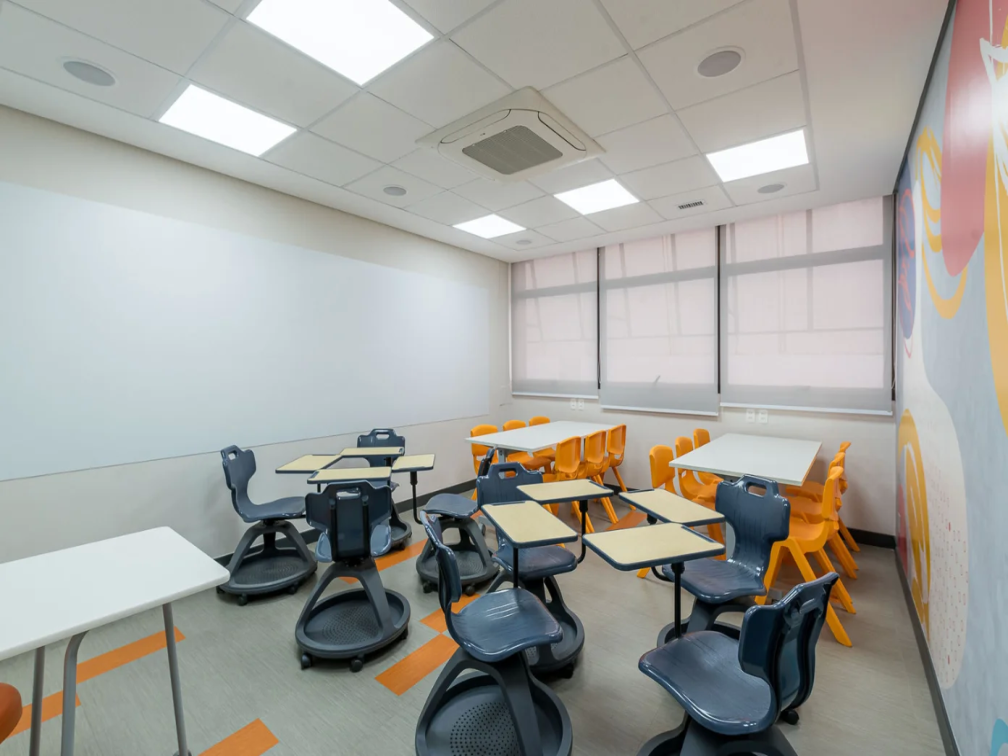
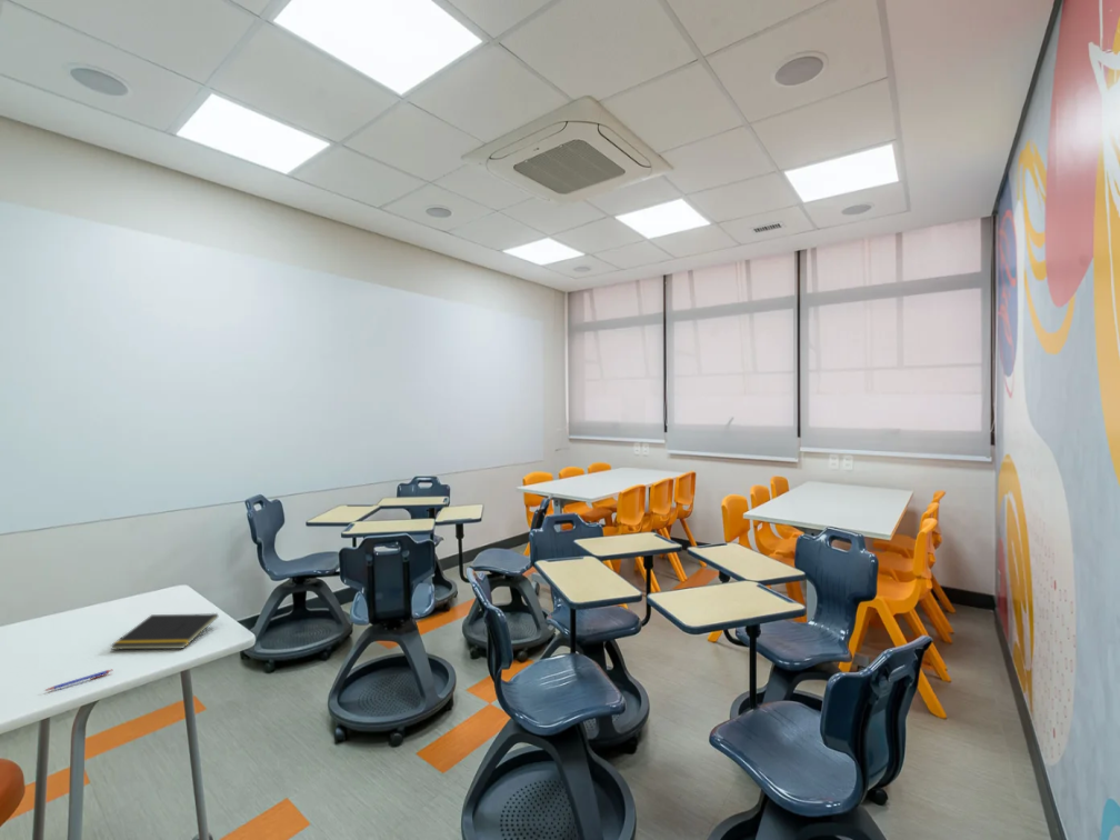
+ notepad (167, 630)
+ pen (79, 679)
